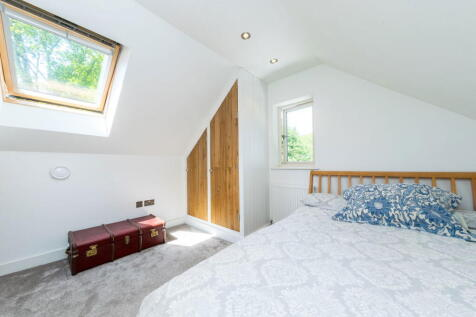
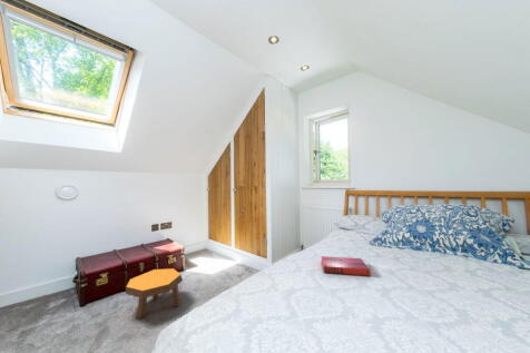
+ footstool (154, 292)
+ hardback book (343, 265)
